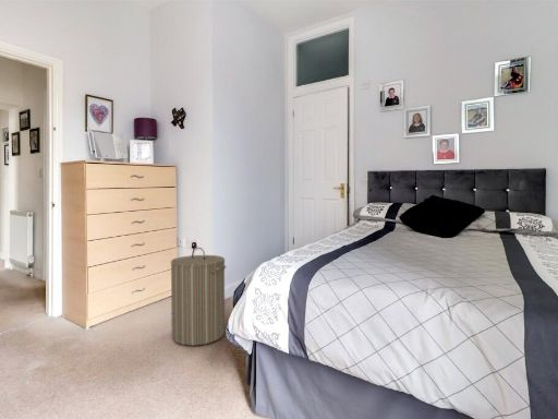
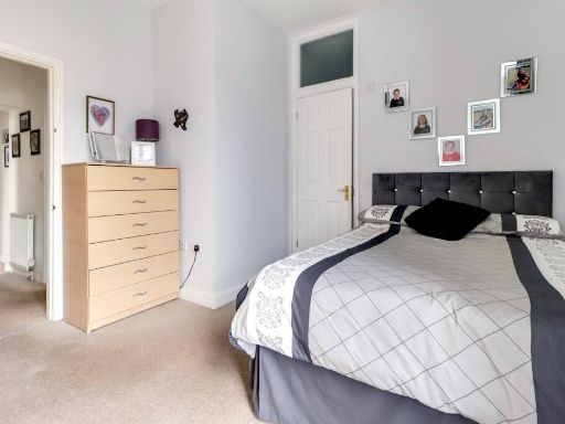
- laundry hamper (198, 290)
